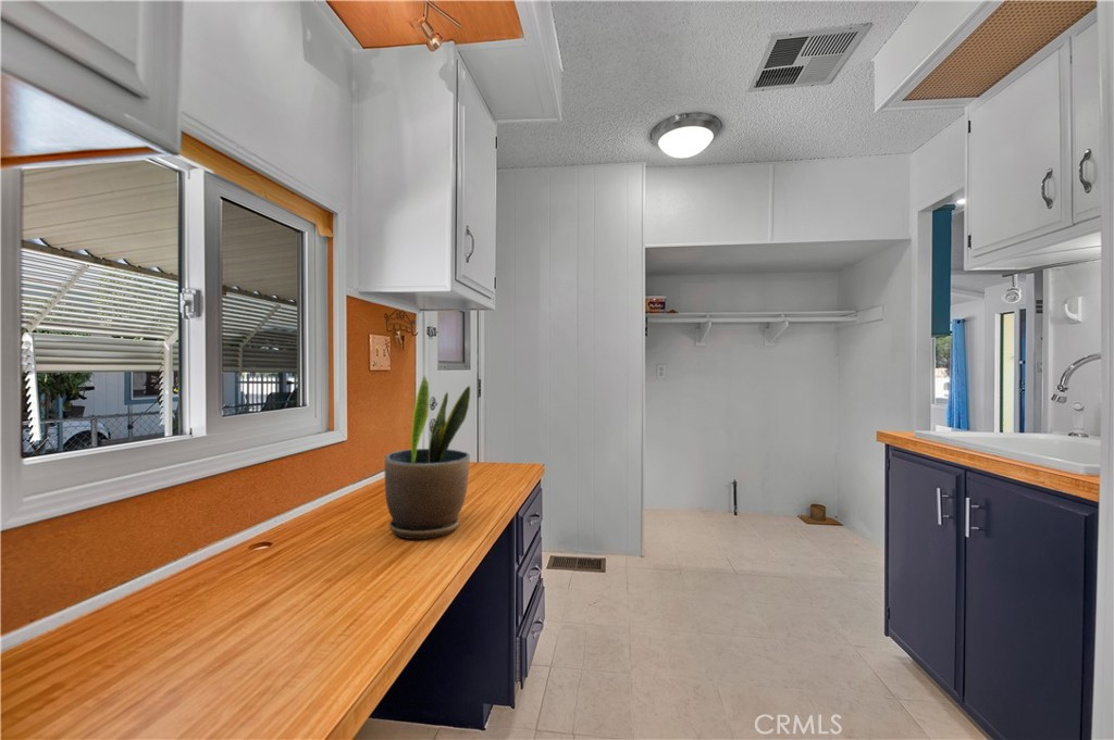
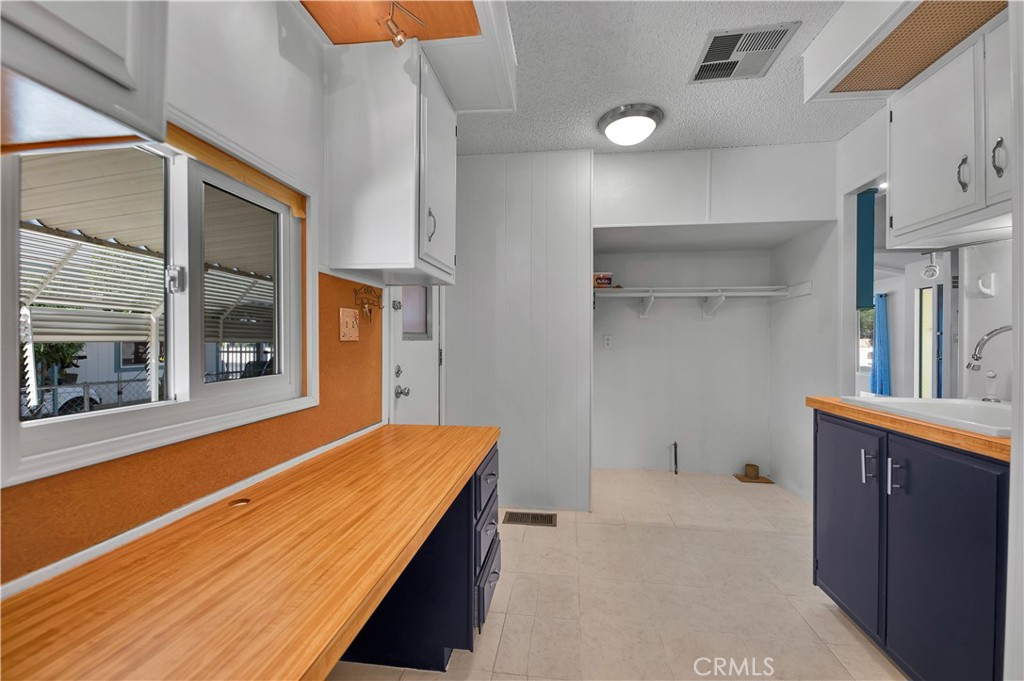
- potted plant (428, 452)
